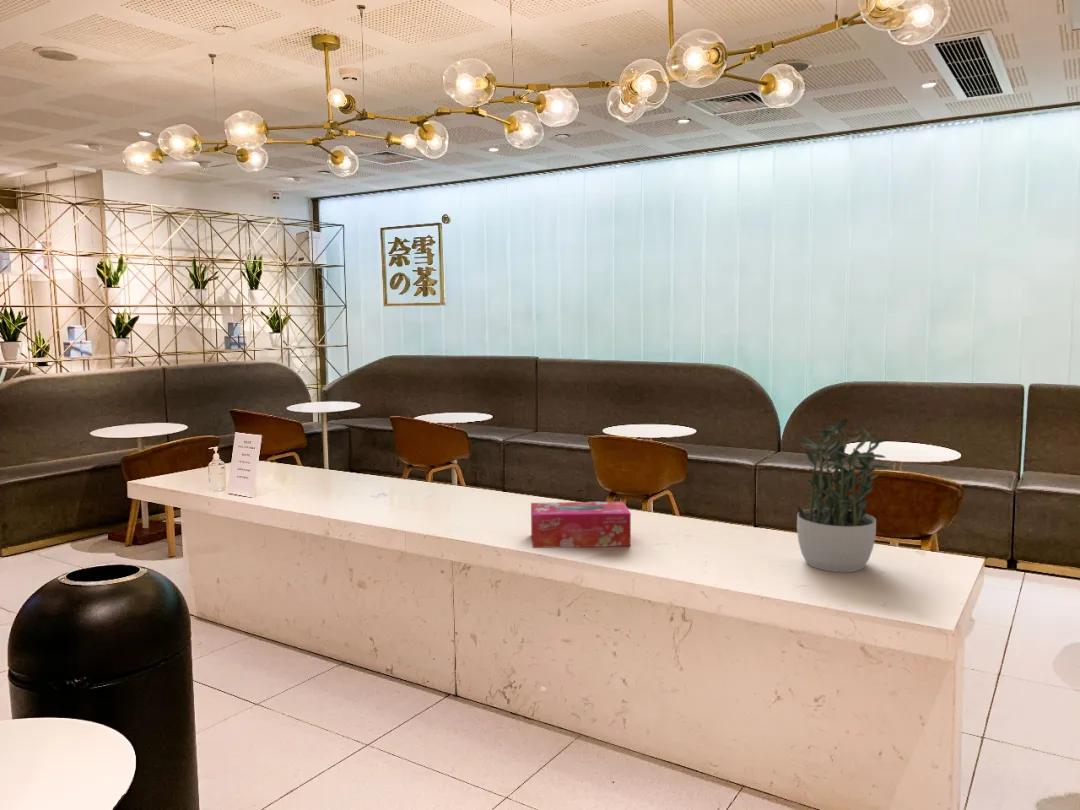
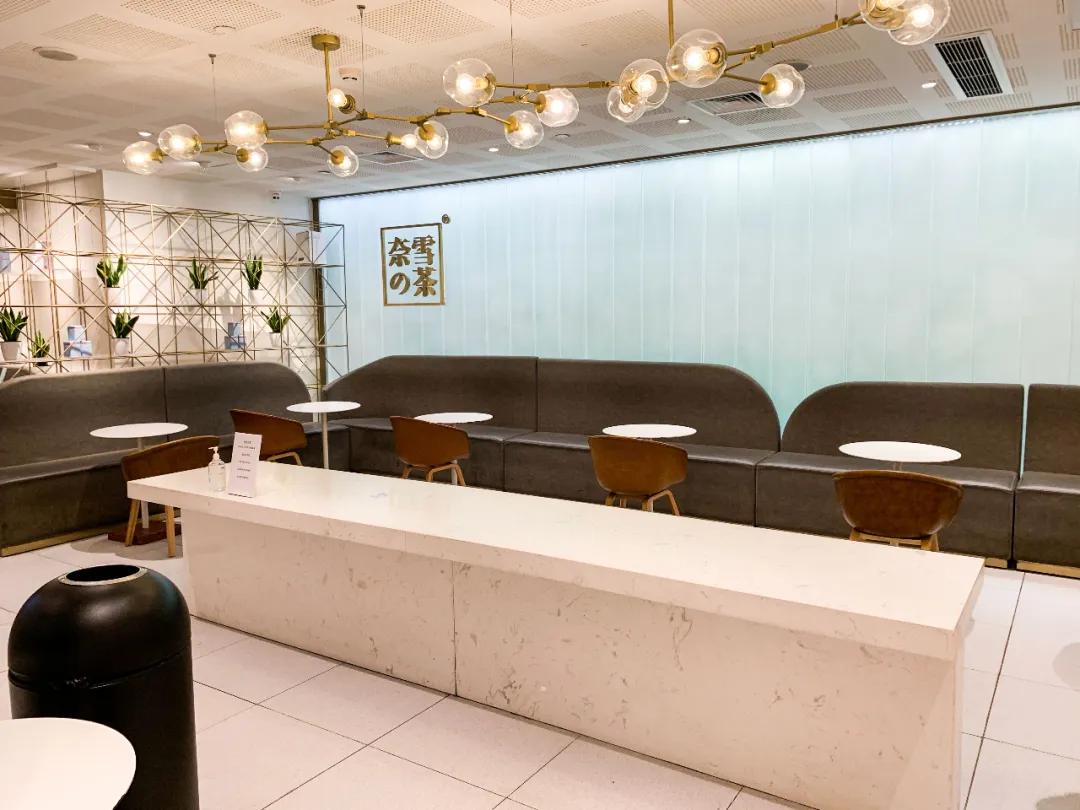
- potted plant (842, 492)
- tissue box (579, 523)
